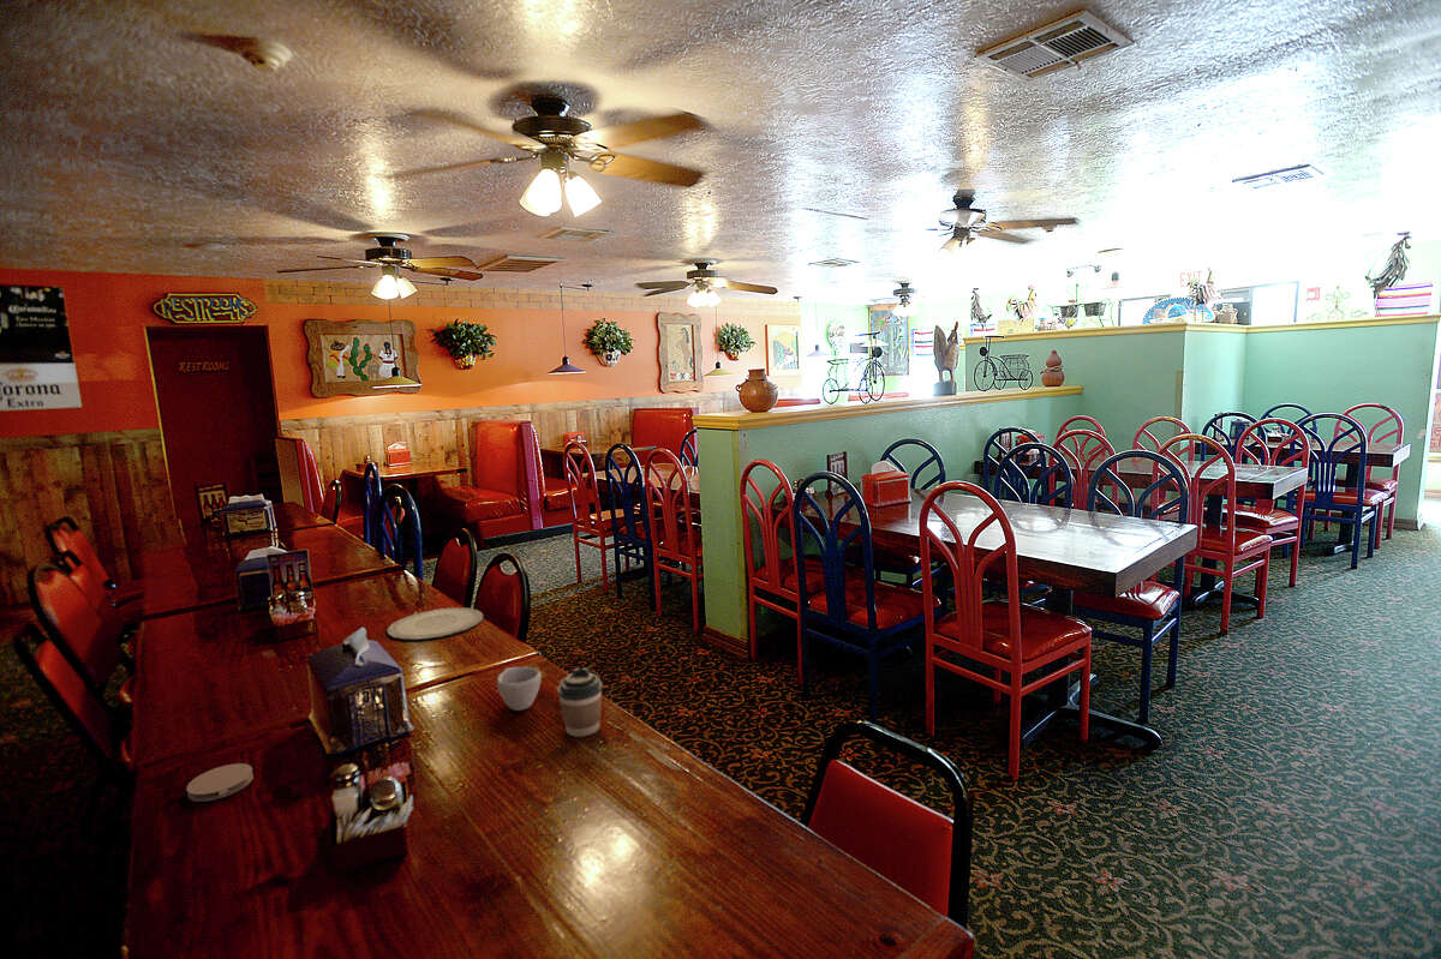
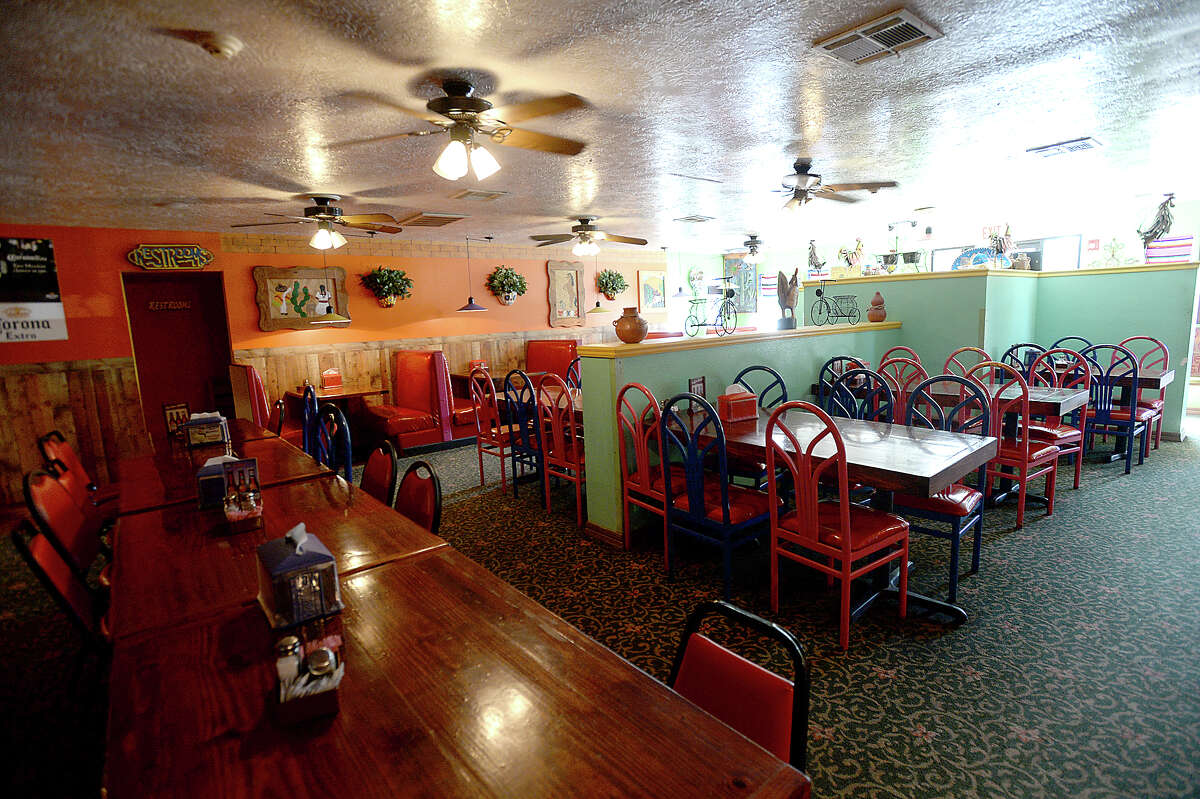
- coffee cup (580, 701)
- cup (516, 688)
- plate (436, 622)
- coaster (220, 781)
